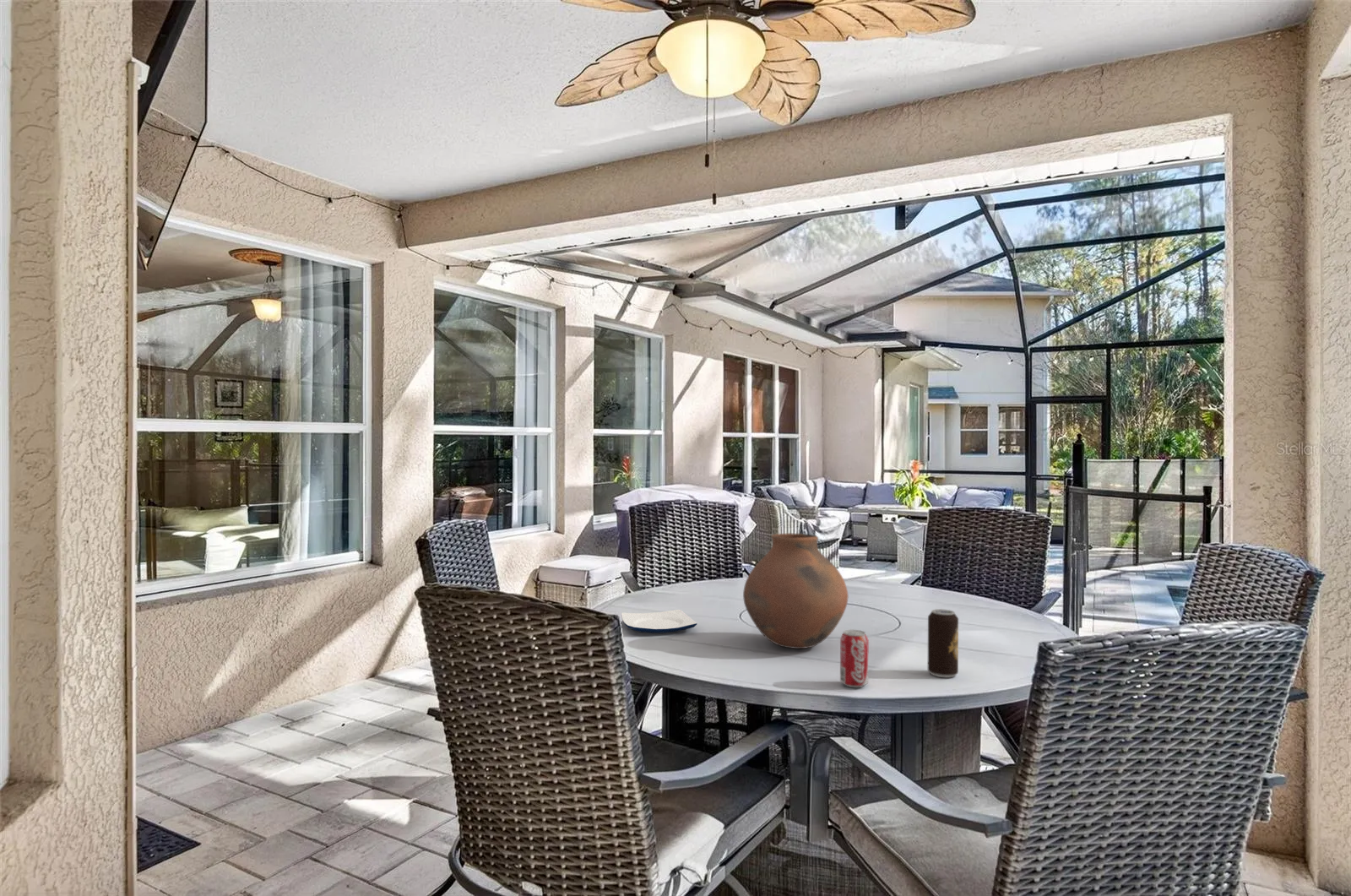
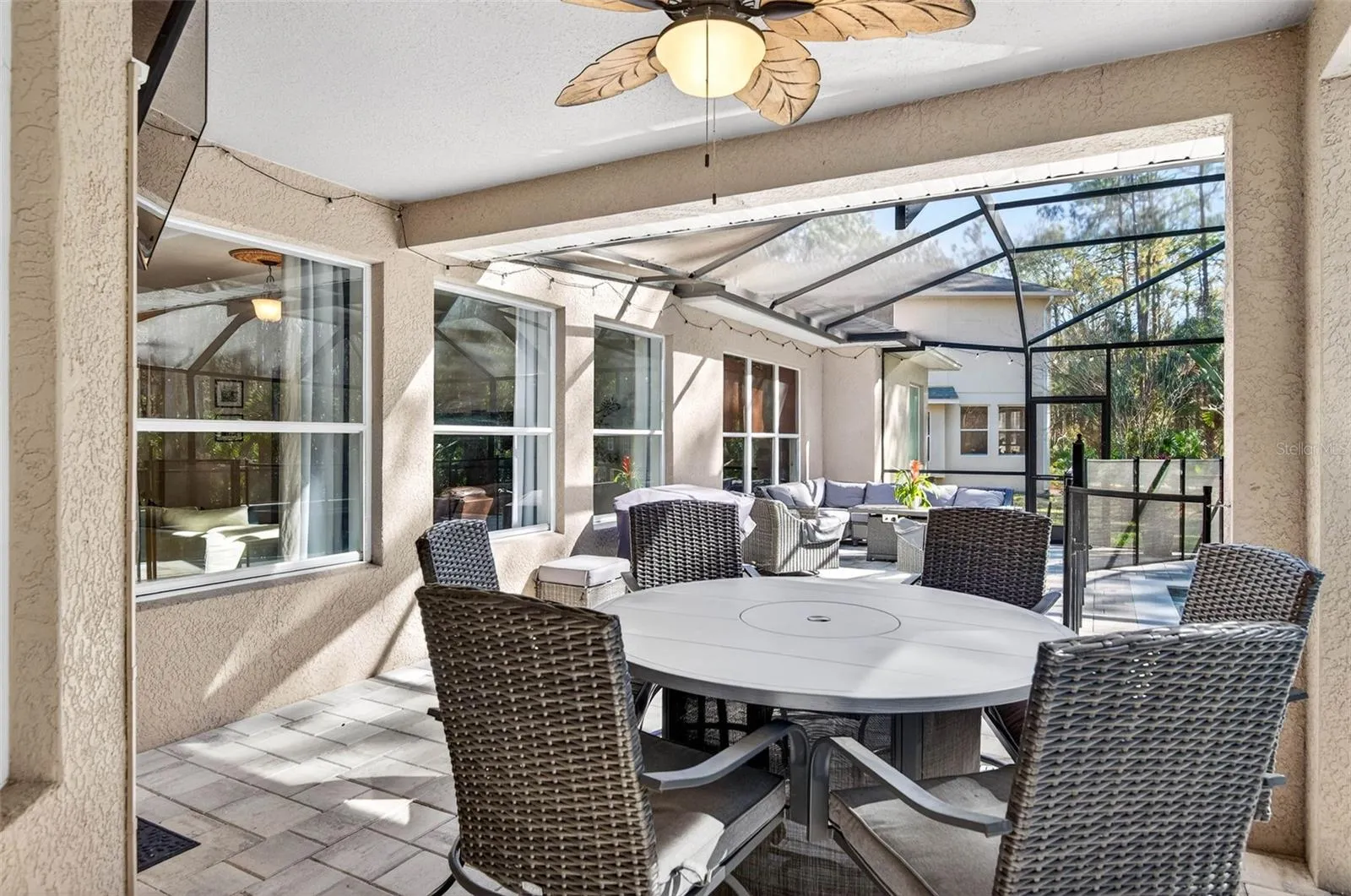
- plate (658, 622)
- beverage can (854, 658)
- vase (795, 589)
- beverage can (942, 643)
